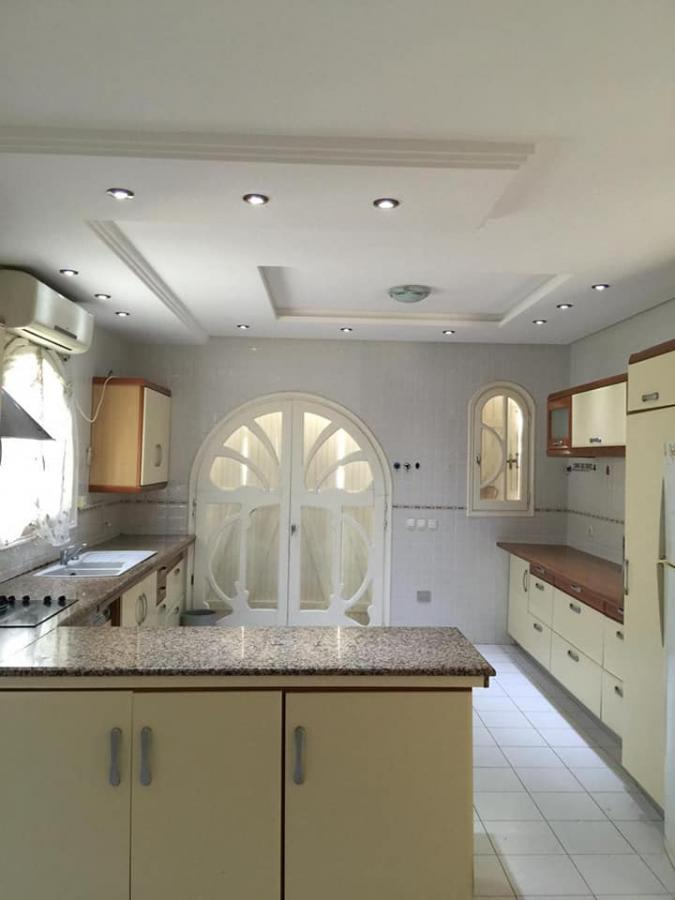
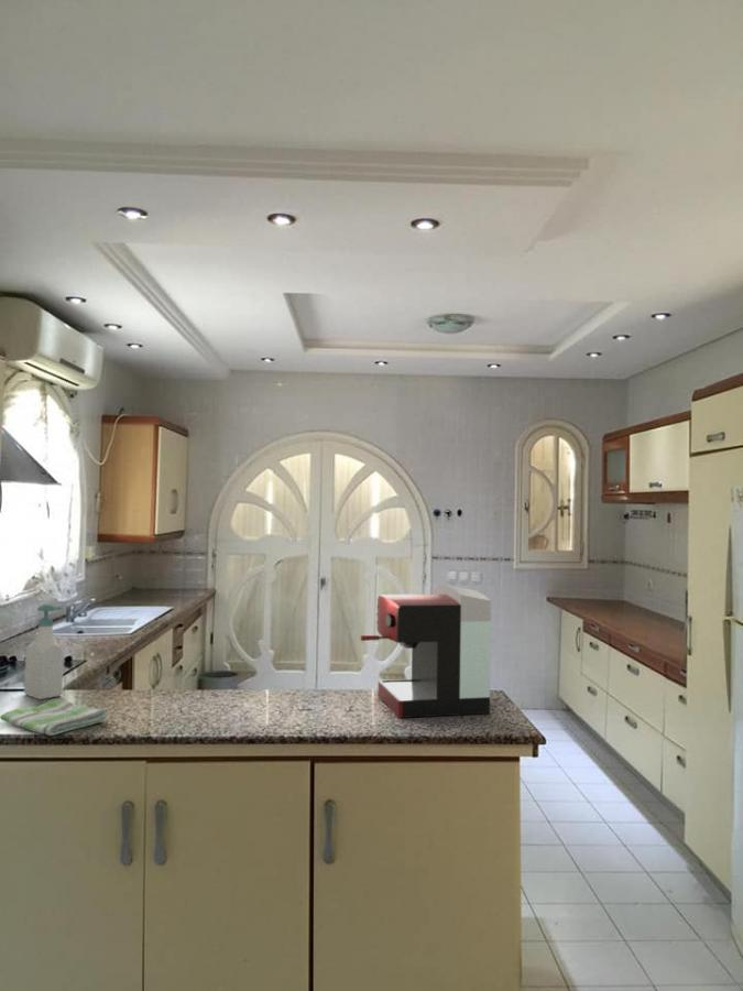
+ soap bottle (47, 649)
+ coffee maker (418, 644)
+ dish towel (53, 715)
